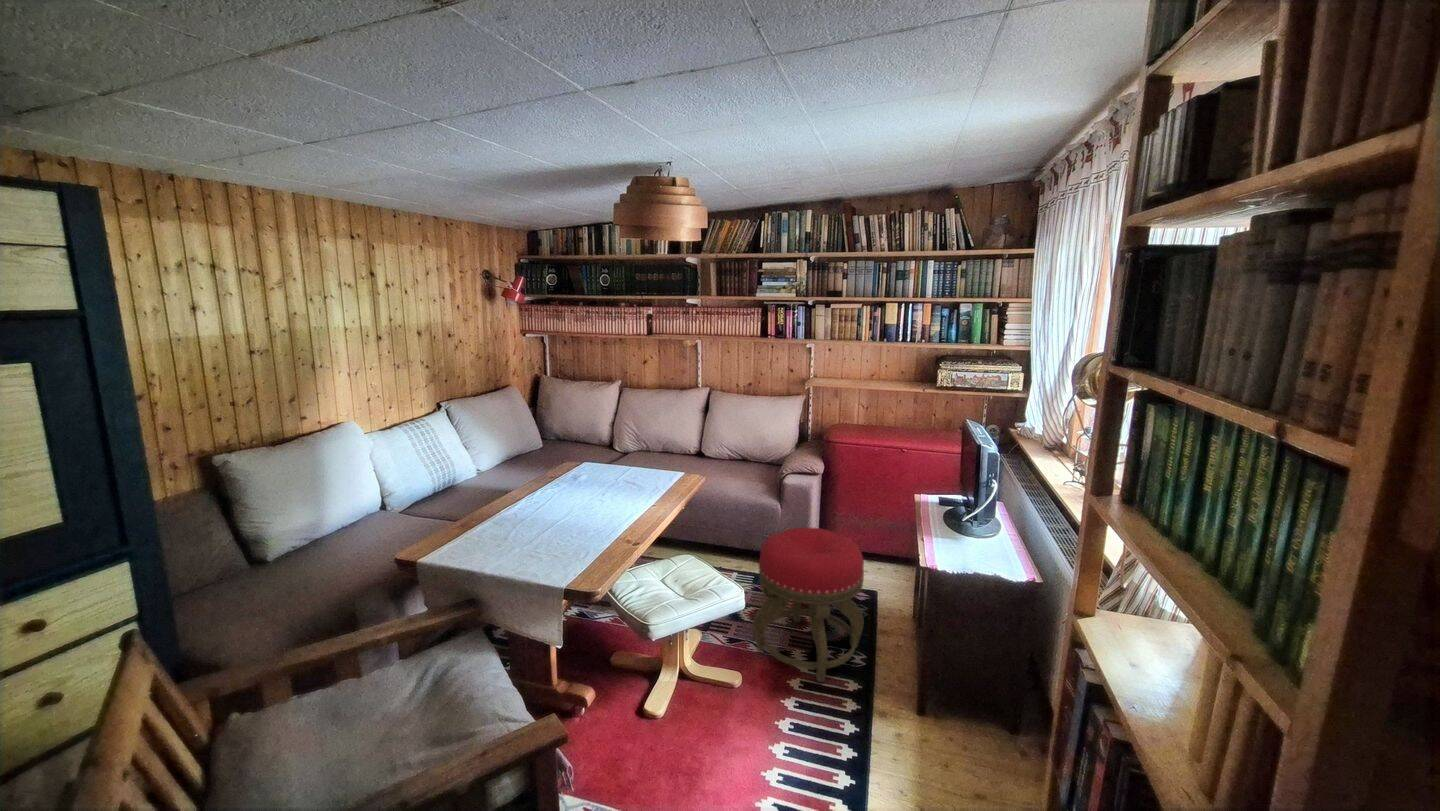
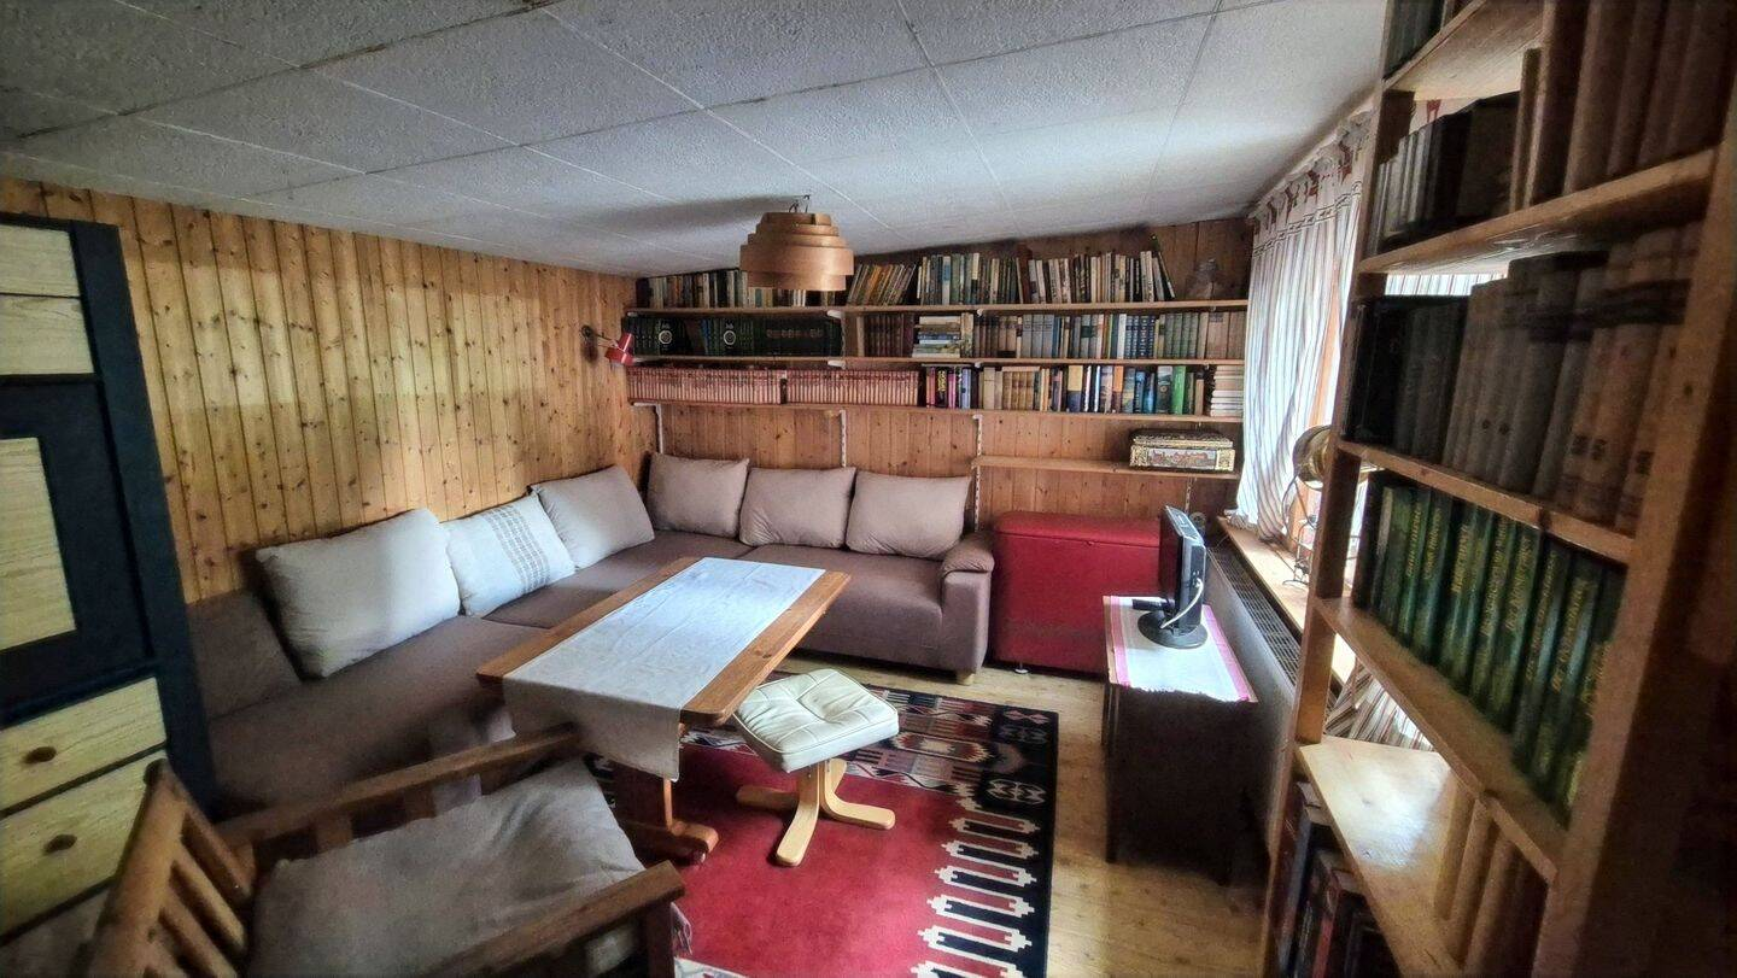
- stool (809, 596)
